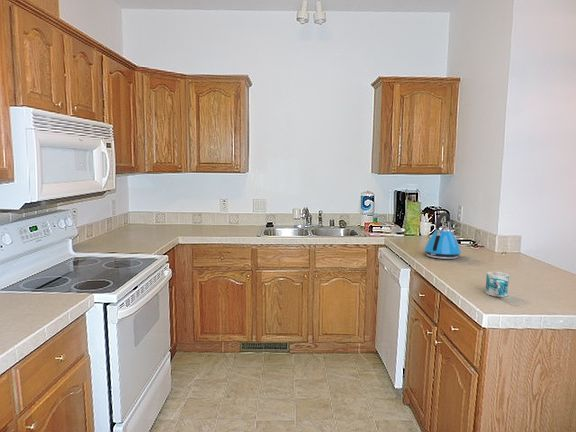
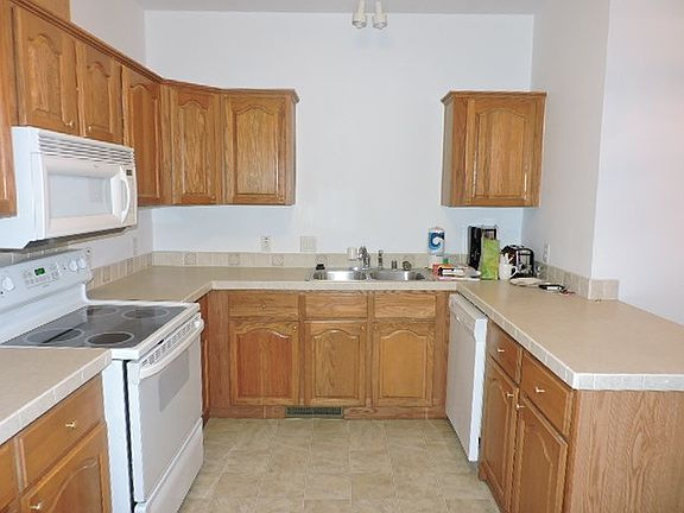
- mug (498, 285)
- kettle (442, 234)
